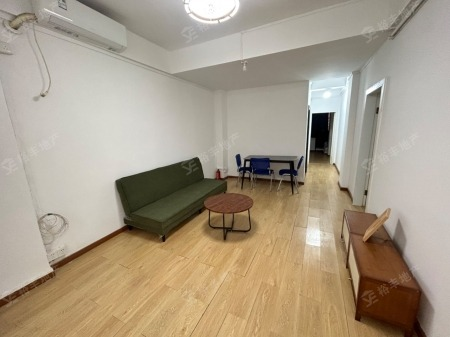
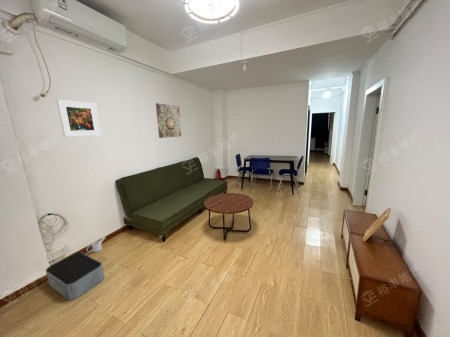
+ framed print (80, 119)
+ wall art (169, 121)
+ watering can (97, 245)
+ storage bin (75, 273)
